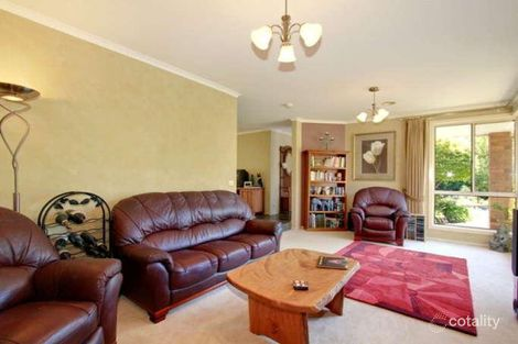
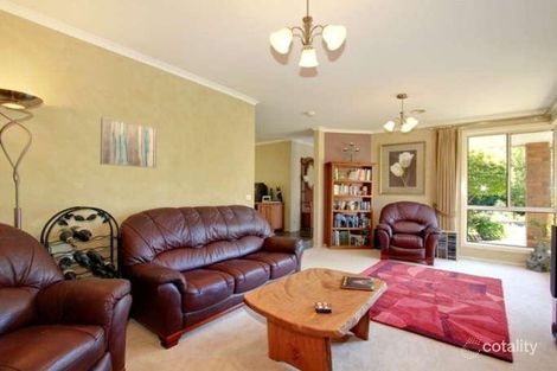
+ wall art (130, 145)
